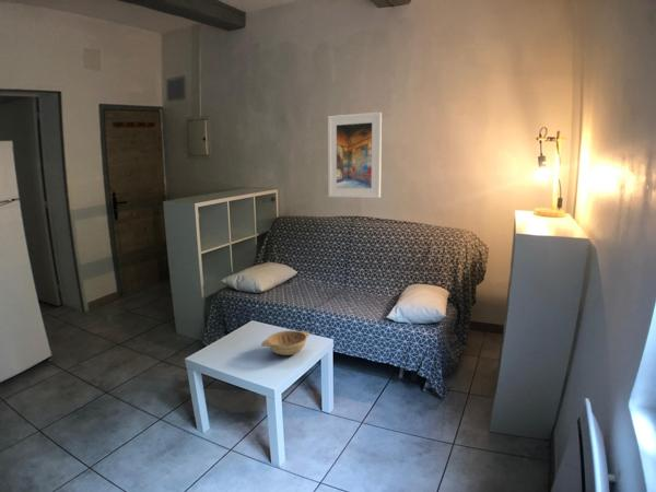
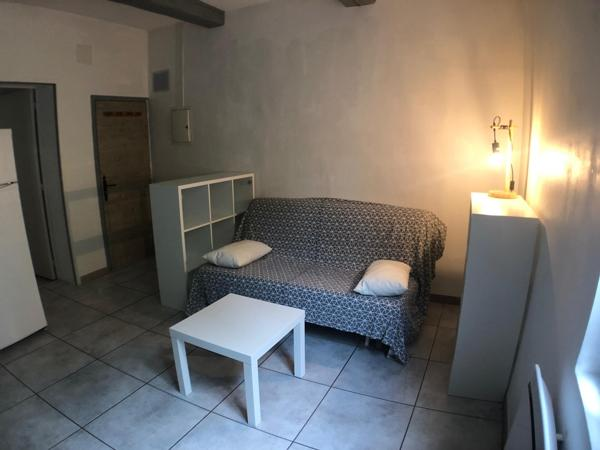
- decorative bowl (286, 344)
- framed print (353, 156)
